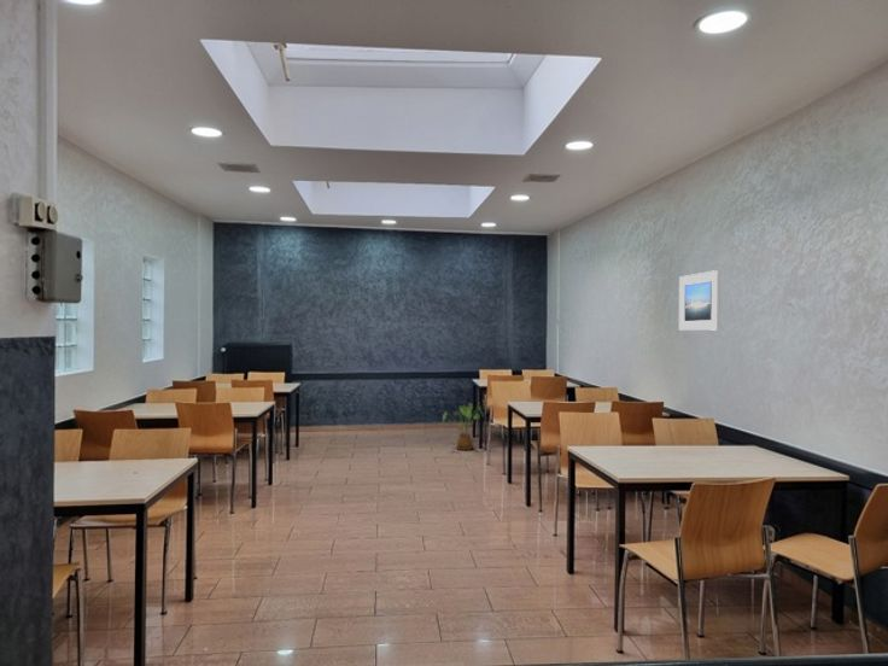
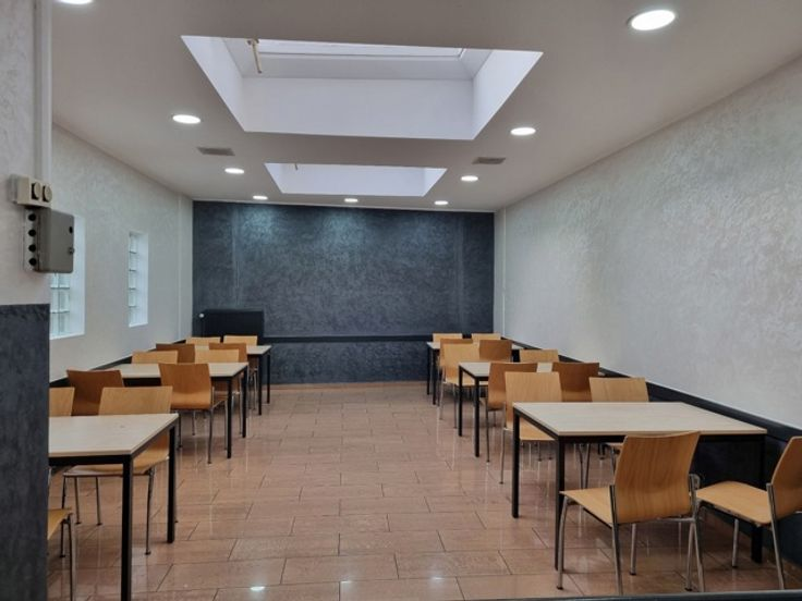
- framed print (697, 302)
- house plant (462, 426)
